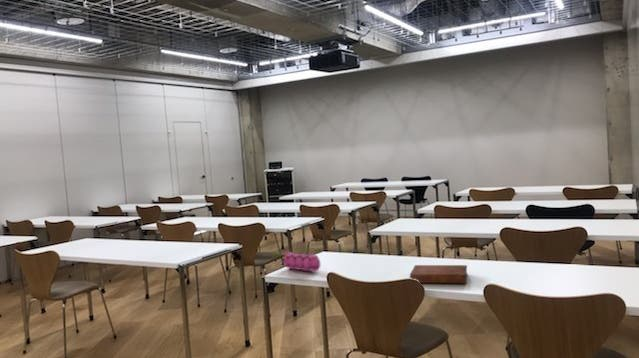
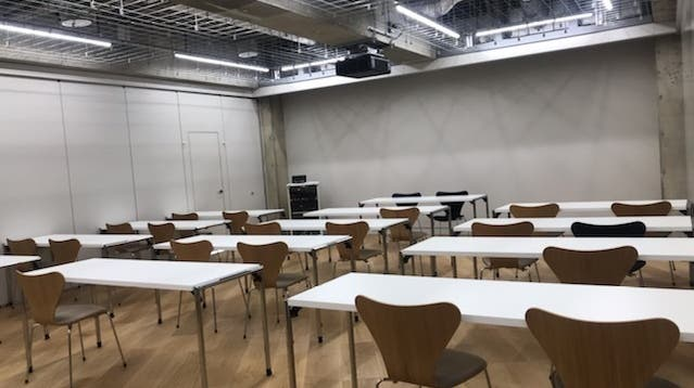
- pencil case (301, 260)
- bible (439, 274)
